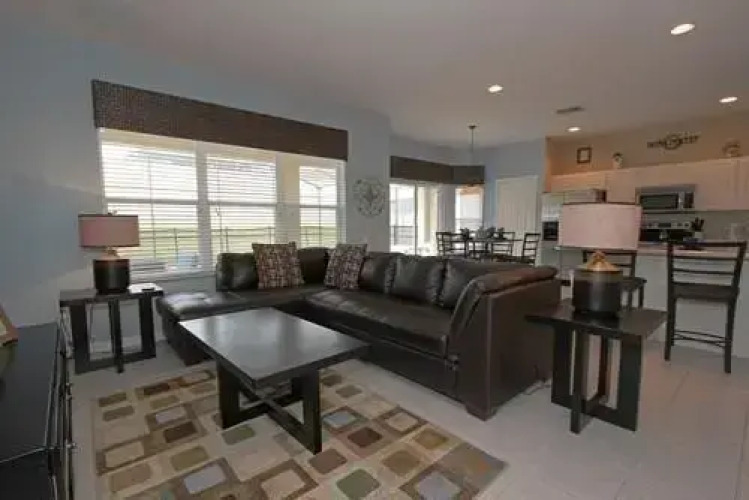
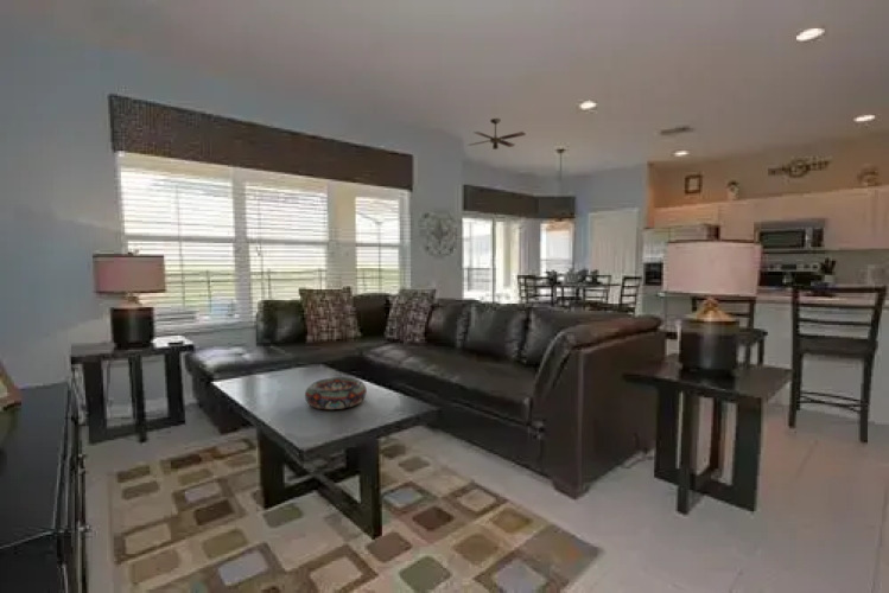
+ ceiling fan (495, 134)
+ decorative bowl (336, 393)
